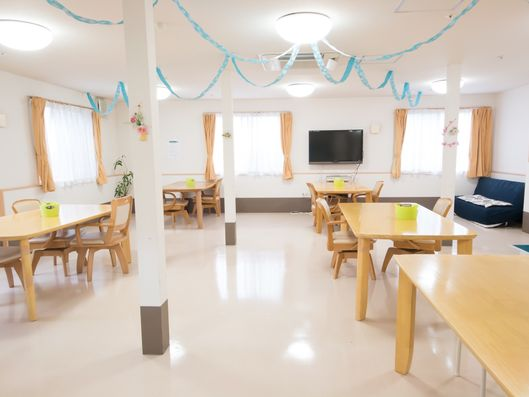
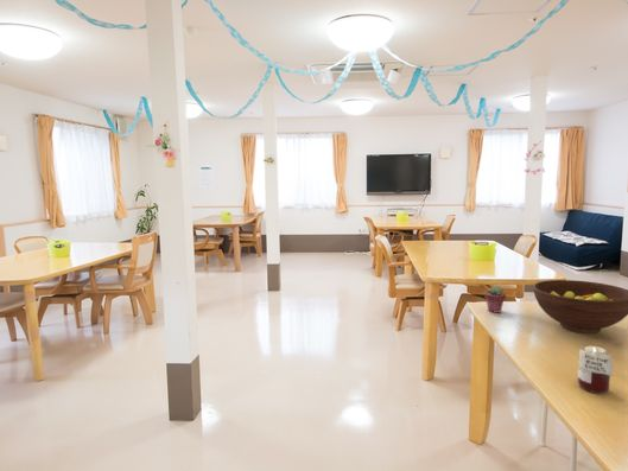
+ potted succulent (494, 298)
+ jar (594, 370)
+ fruit bowl (581, 308)
